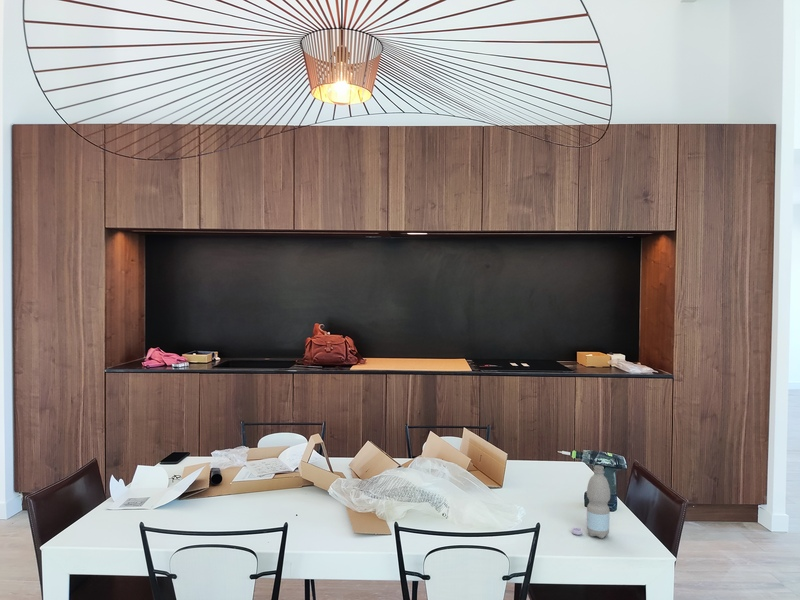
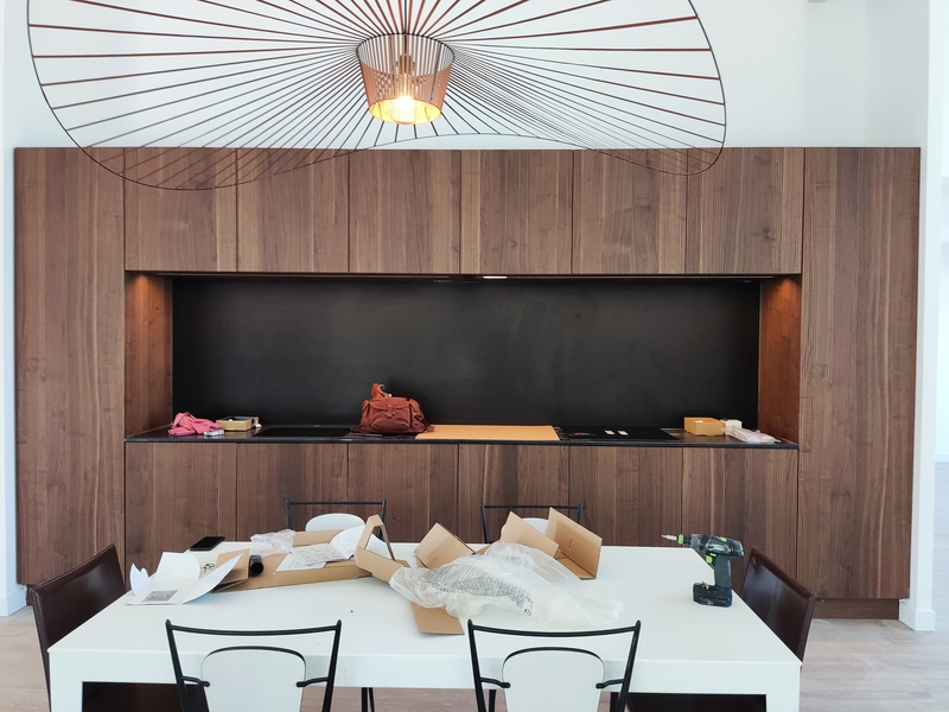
- water bottle (591, 500)
